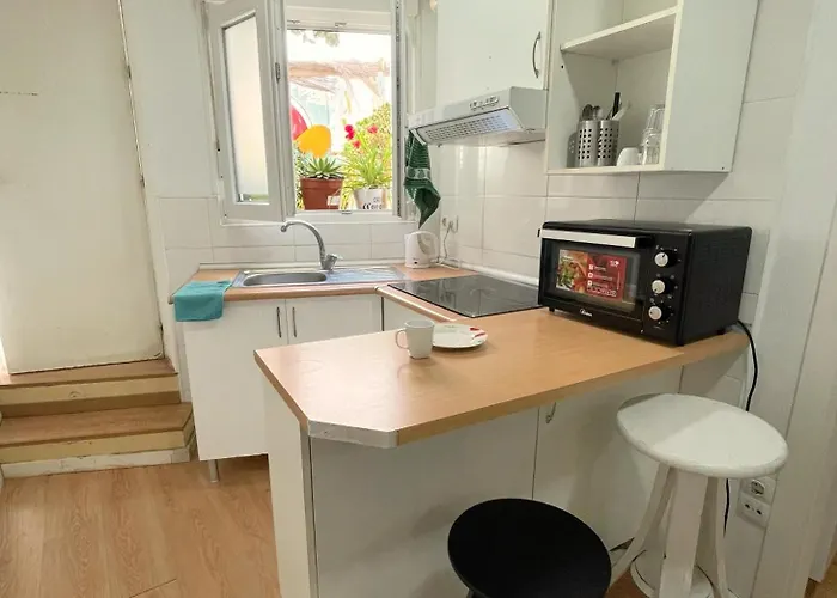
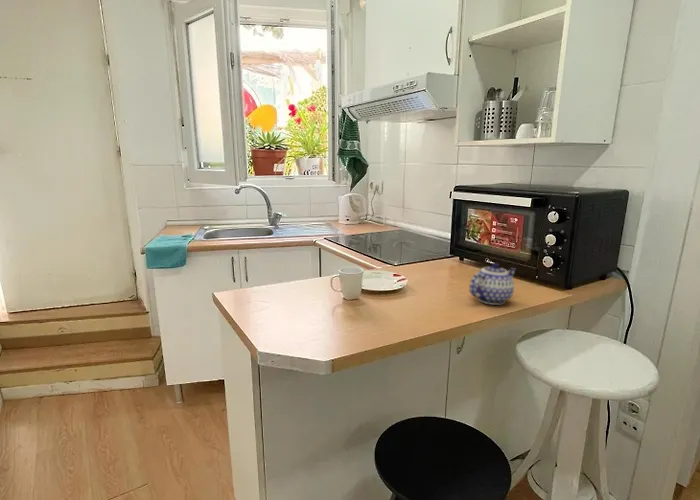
+ teapot (493, 281)
